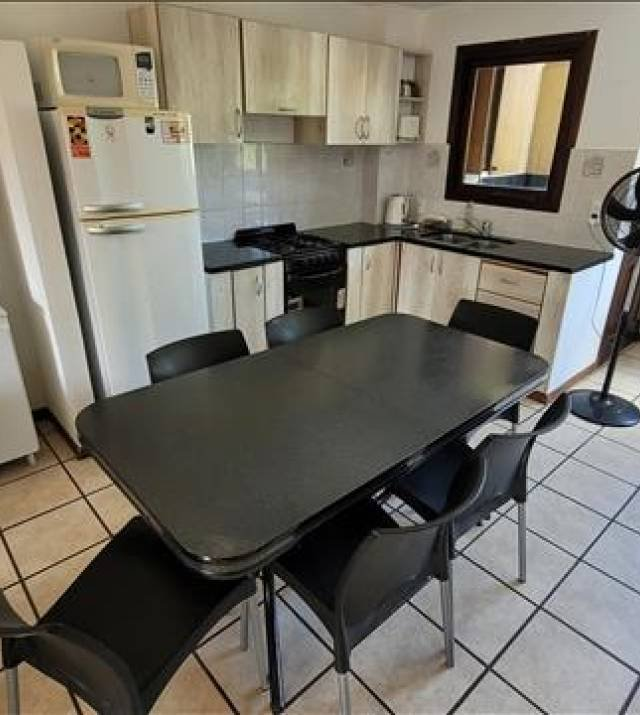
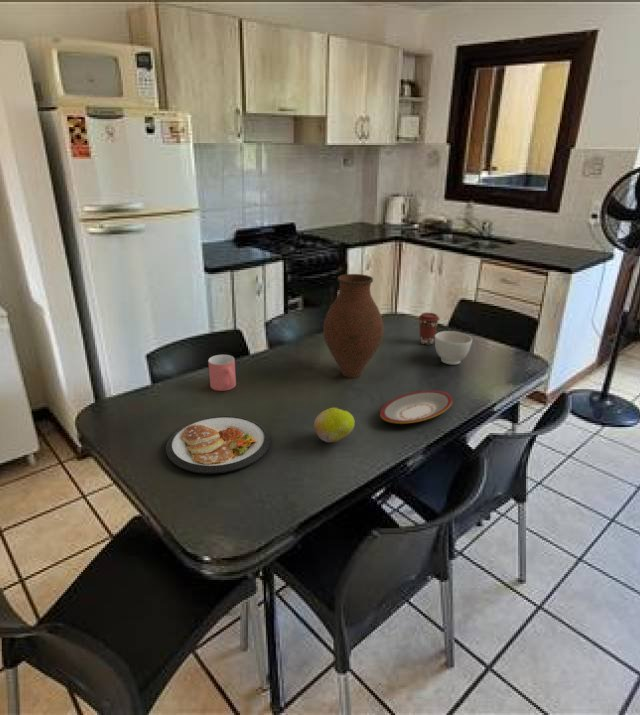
+ bowl (452, 349)
+ dish (218, 439)
+ plate (416, 408)
+ coffee cup (427, 328)
+ vase (353, 327)
+ mug (224, 374)
+ fruit (334, 425)
